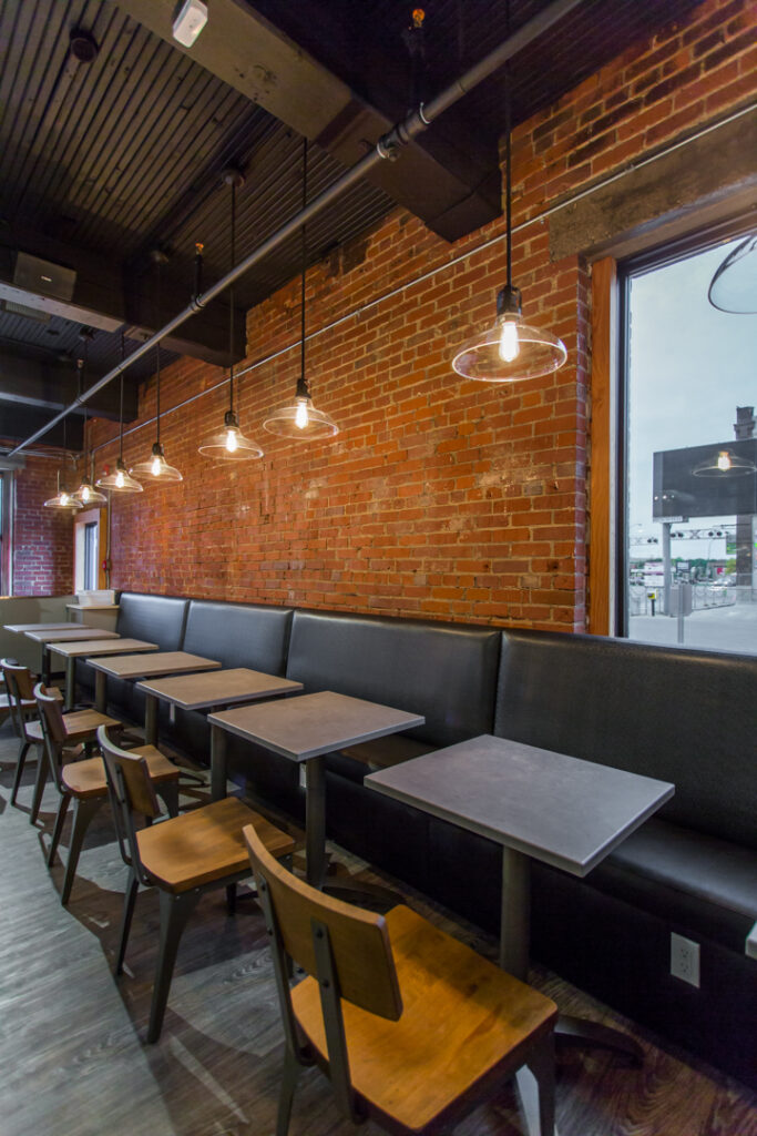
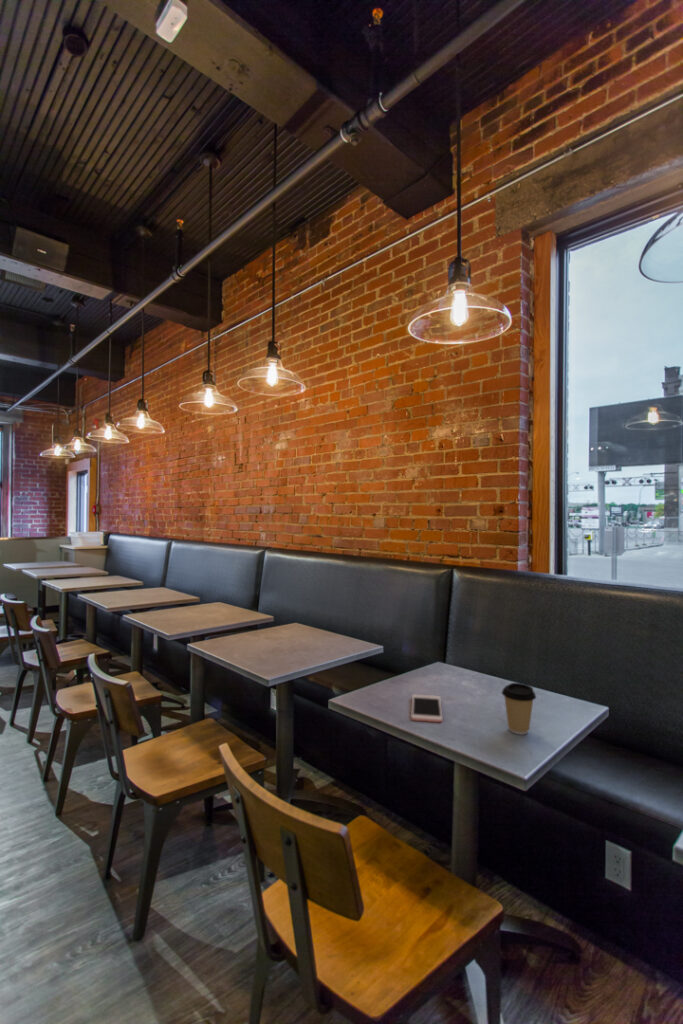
+ cell phone (426, 707)
+ coffee cup (518, 708)
